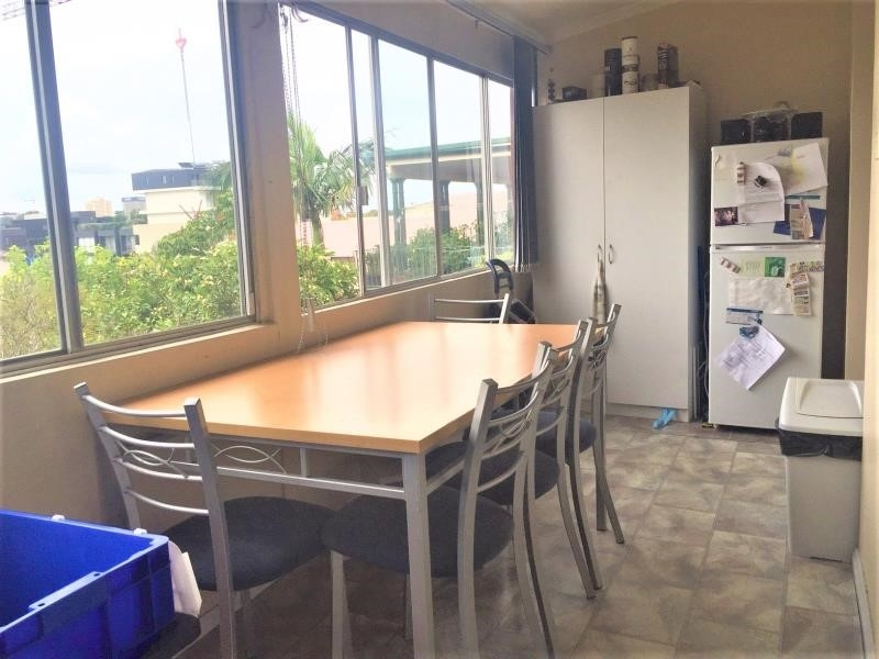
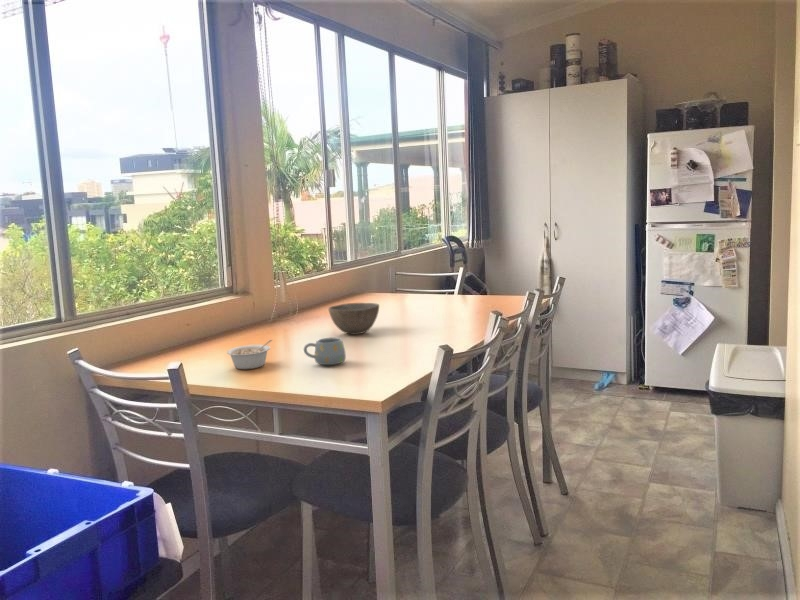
+ legume (249, 355)
+ bowl (354, 319)
+ mug (324, 352)
